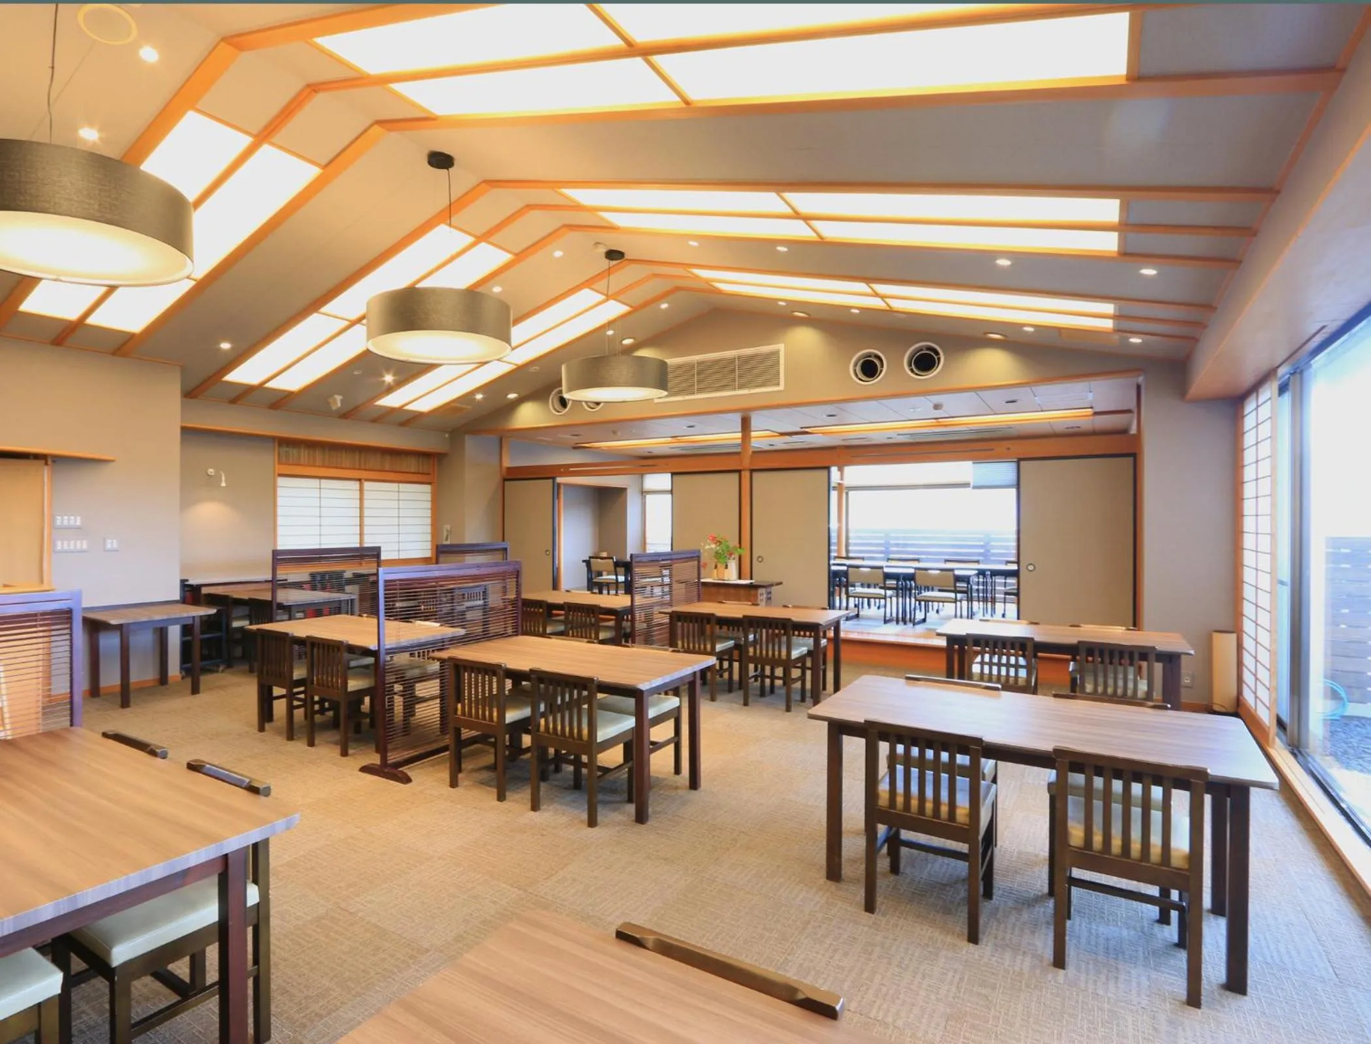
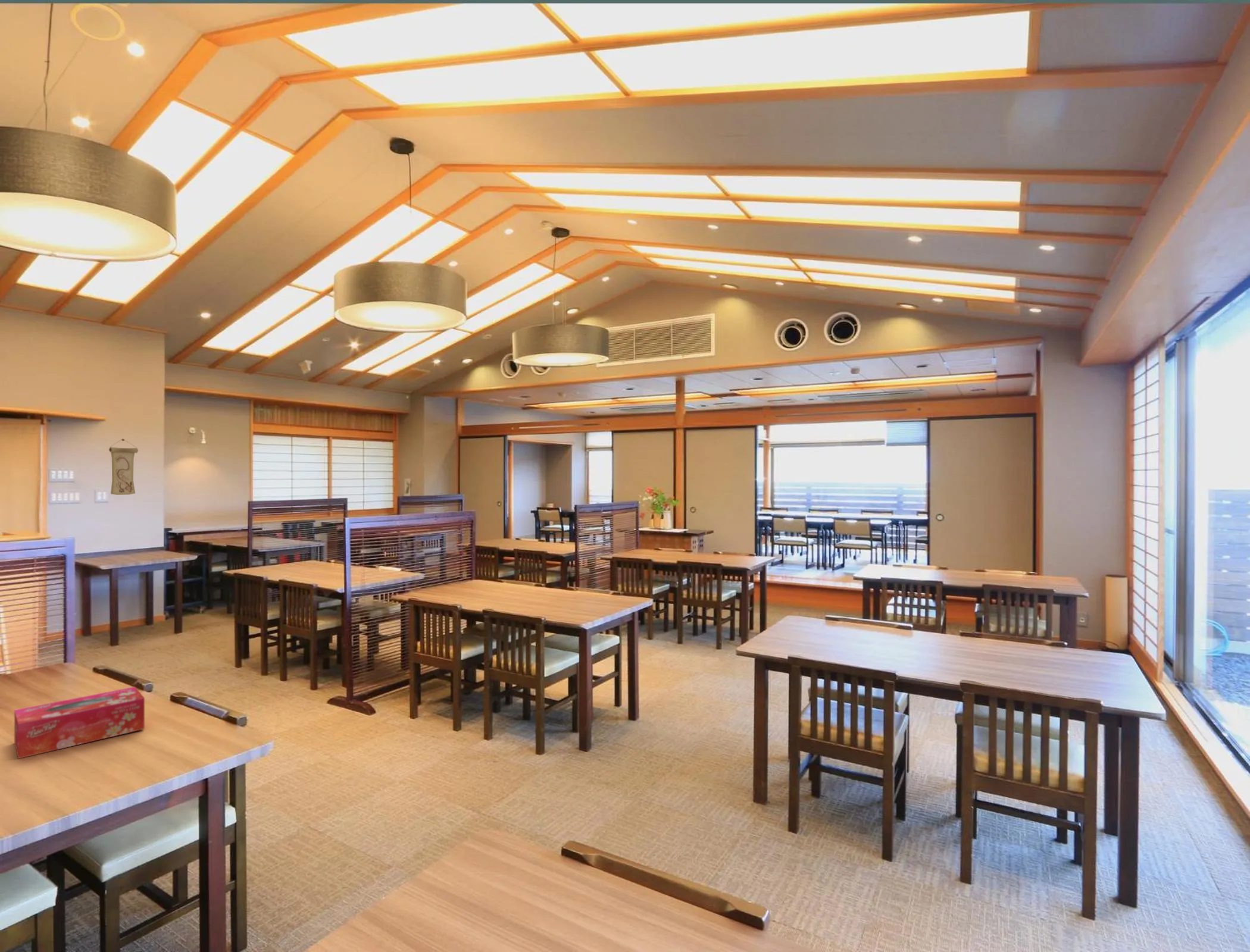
+ wall scroll (123, 466)
+ tissue box (81, 719)
